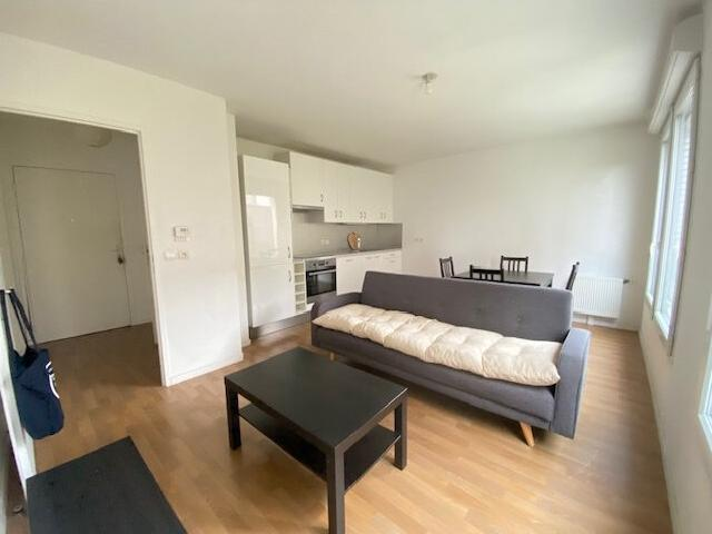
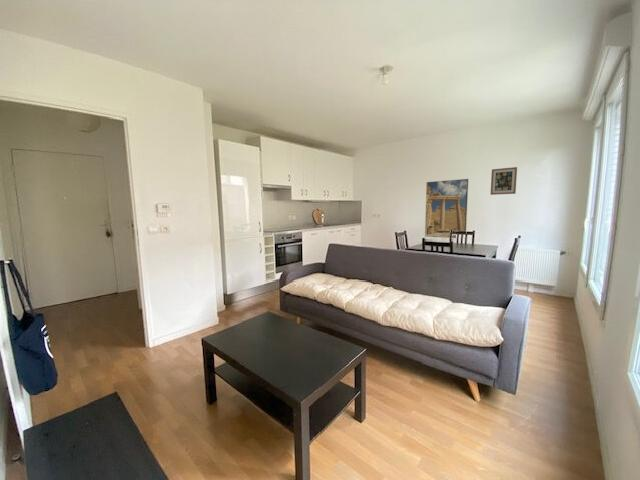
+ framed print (445, 209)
+ wall art (503, 181)
